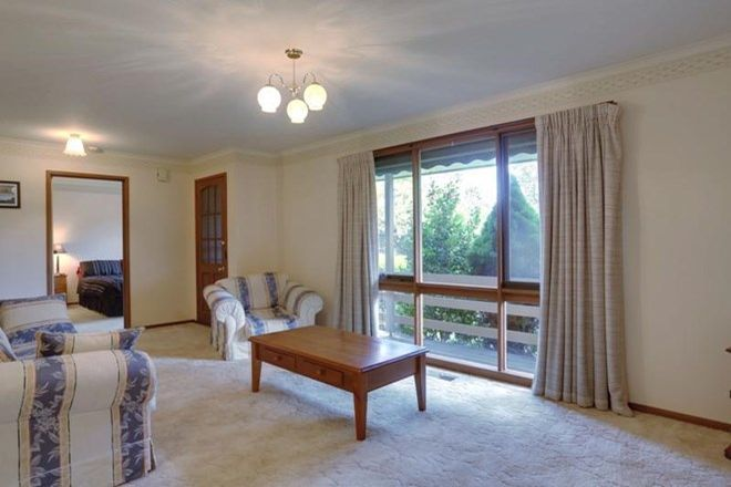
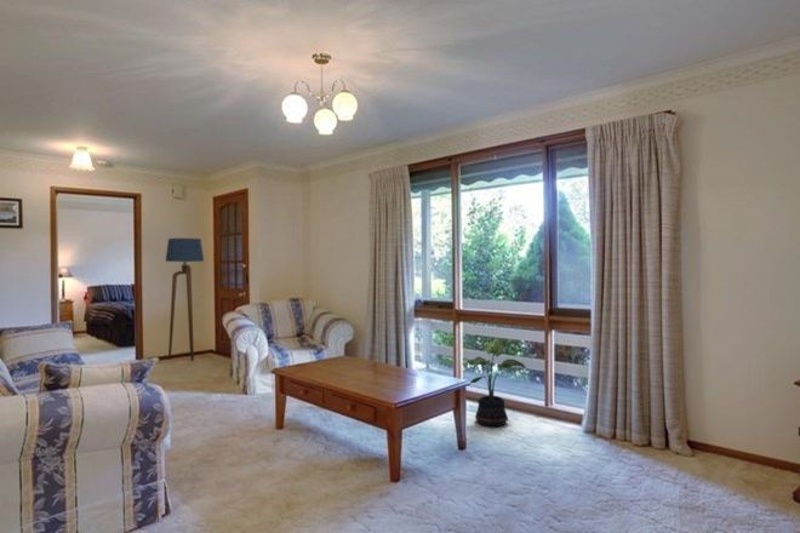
+ floor lamp (188, 298)
+ potted plant (493, 383)
